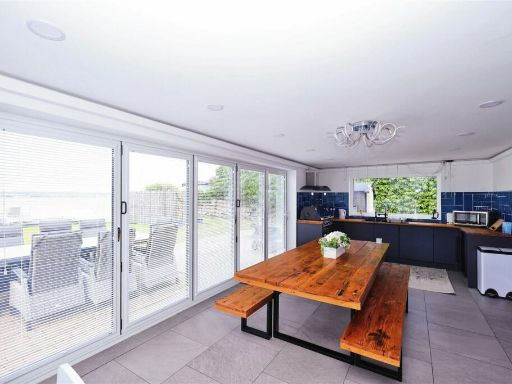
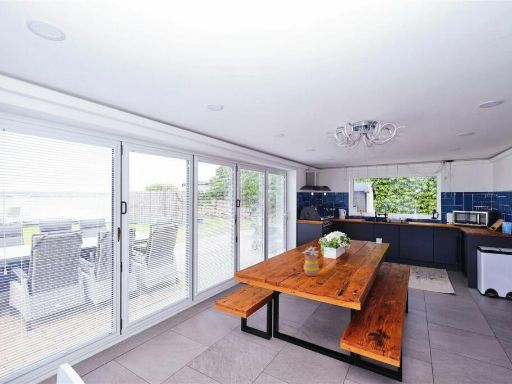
+ flowerpot (310, 260)
